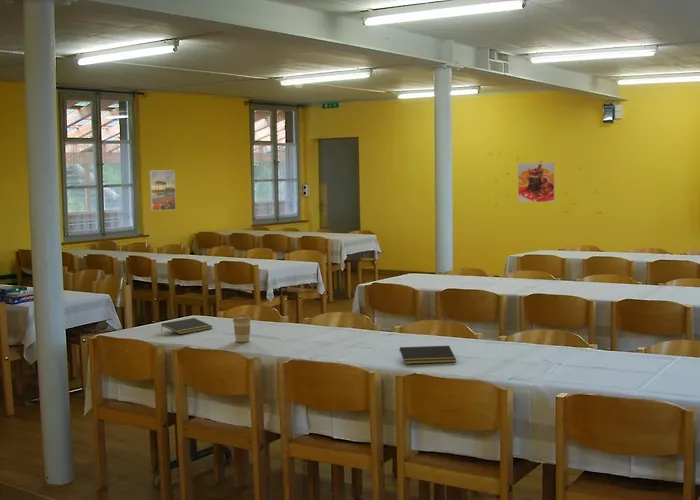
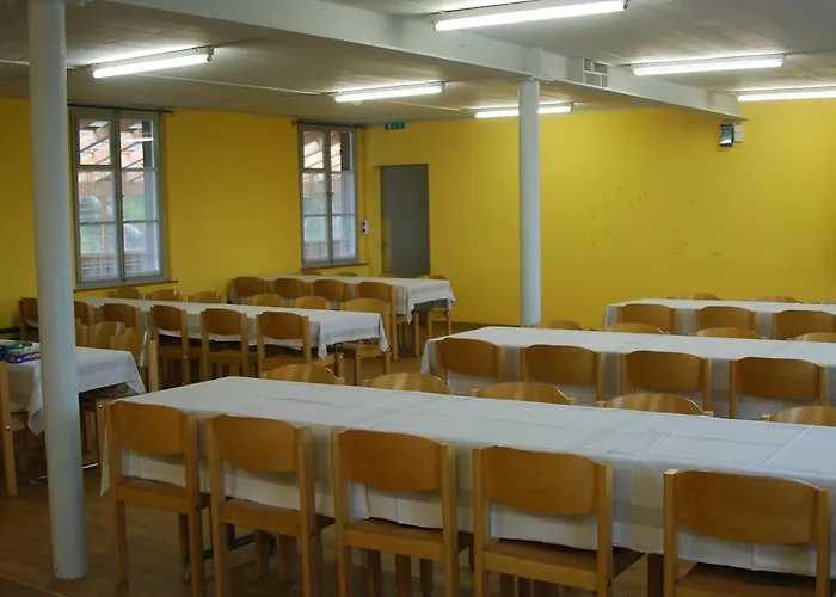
- coffee cup (242, 328)
- notepad (187, 325)
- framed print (162, 190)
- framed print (536, 182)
- notepad (427, 354)
